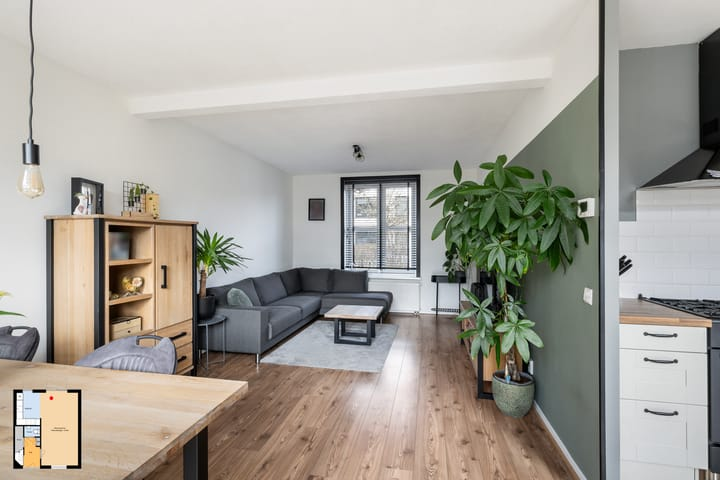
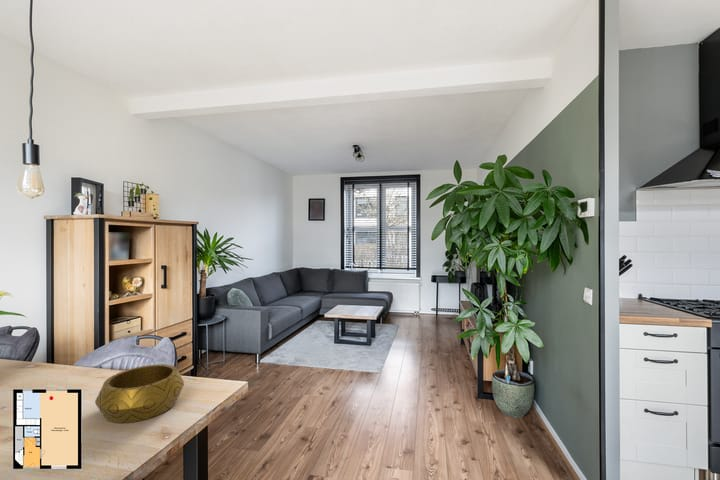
+ decorative bowl (142, 391)
